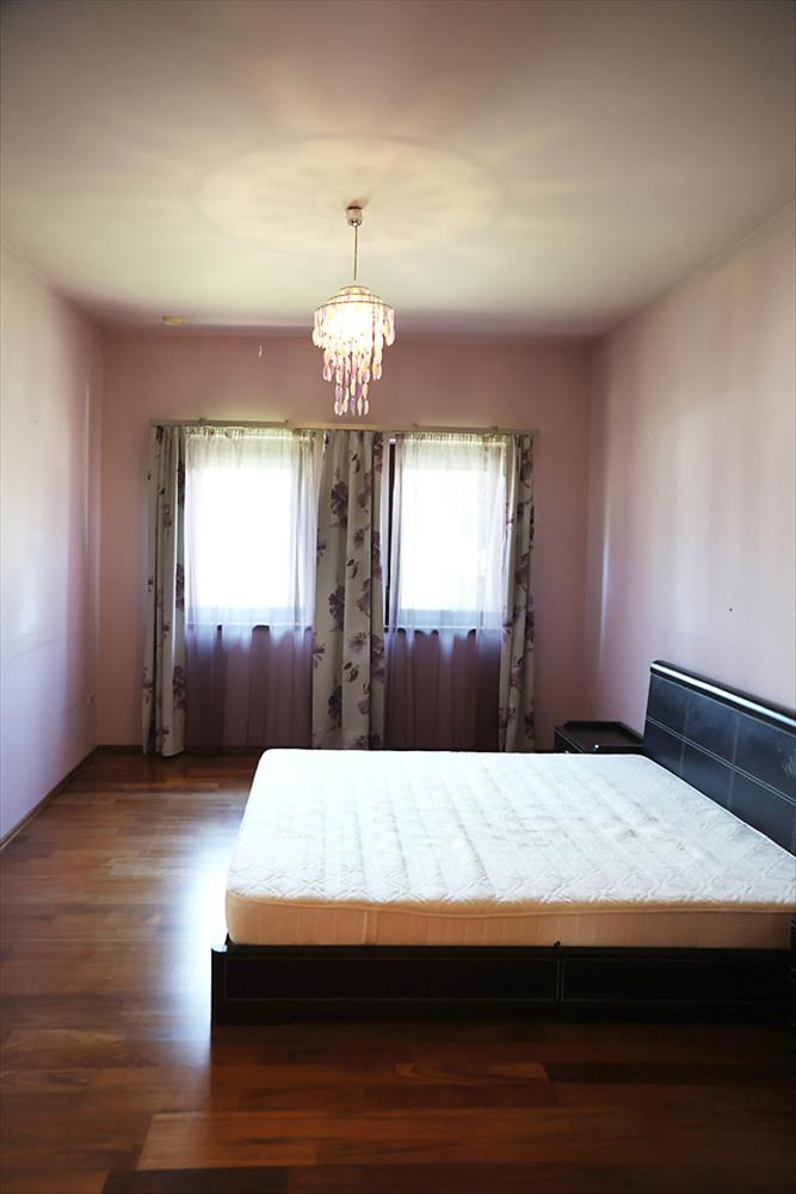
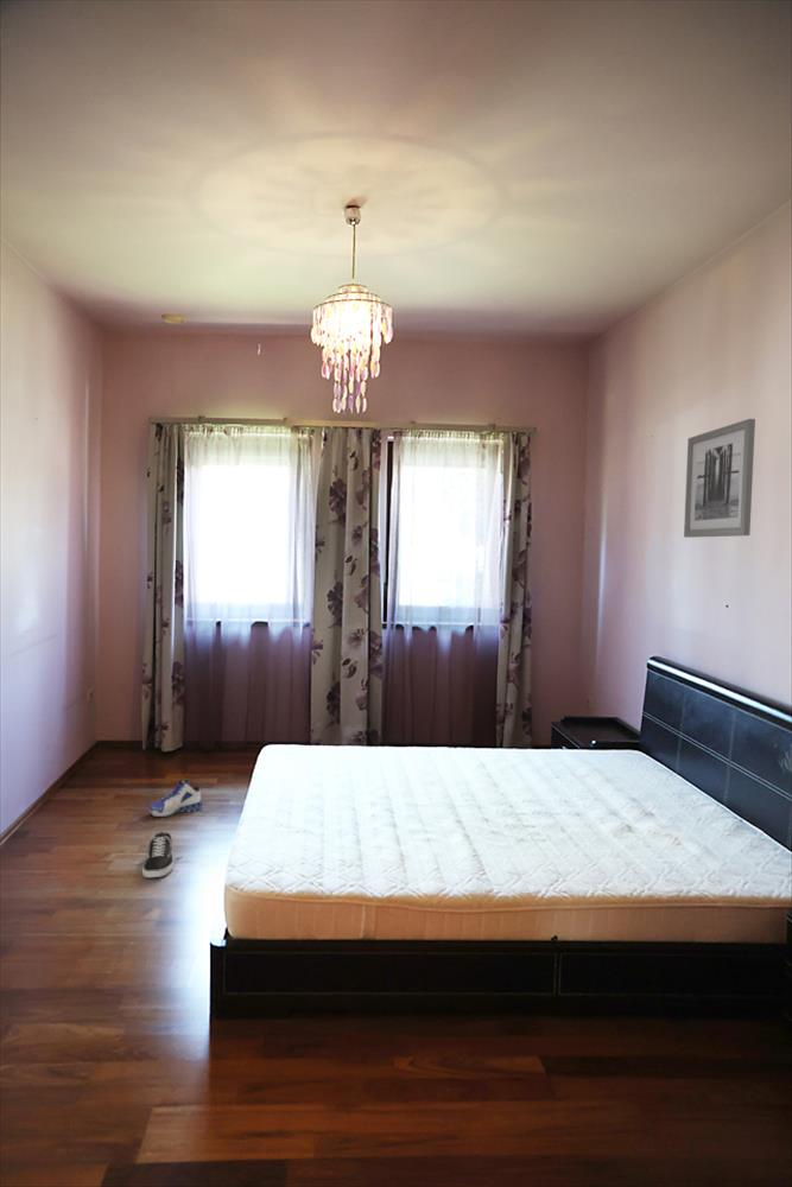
+ wall art (716, 483)
+ sneaker (176, 795)
+ shoe (157, 852)
